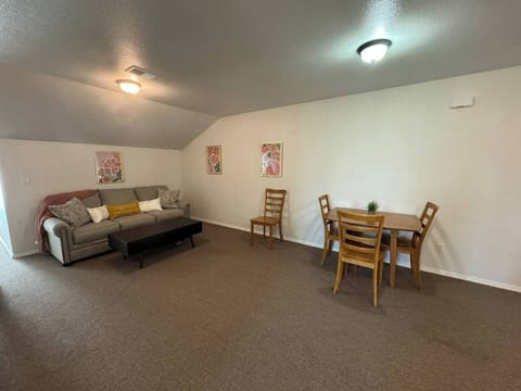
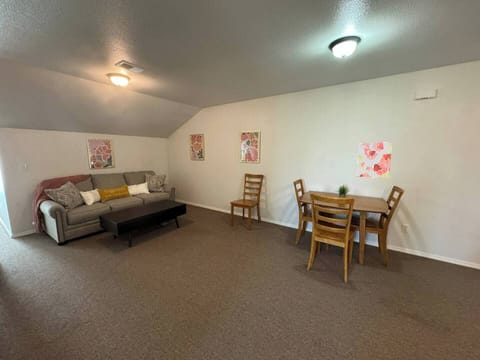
+ wall art (373, 160)
